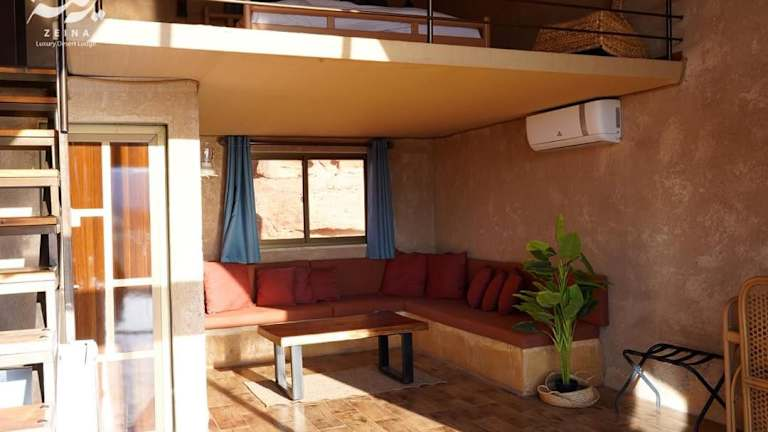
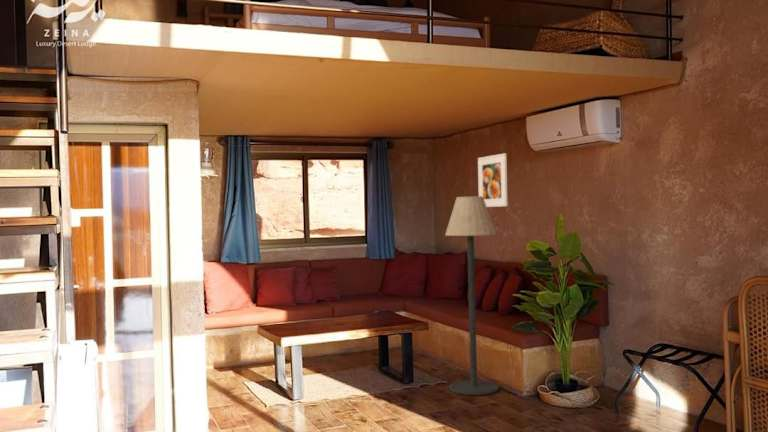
+ floor lamp (471, 292)
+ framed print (492, 181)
